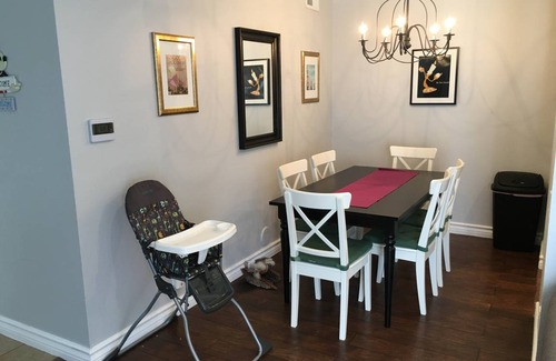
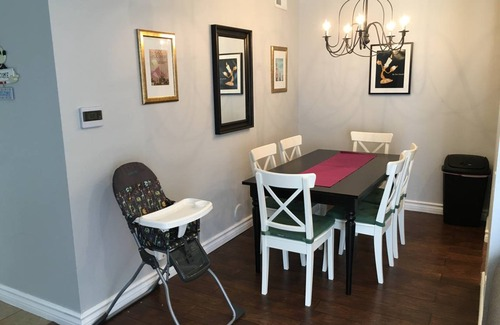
- toy horse (262, 271)
